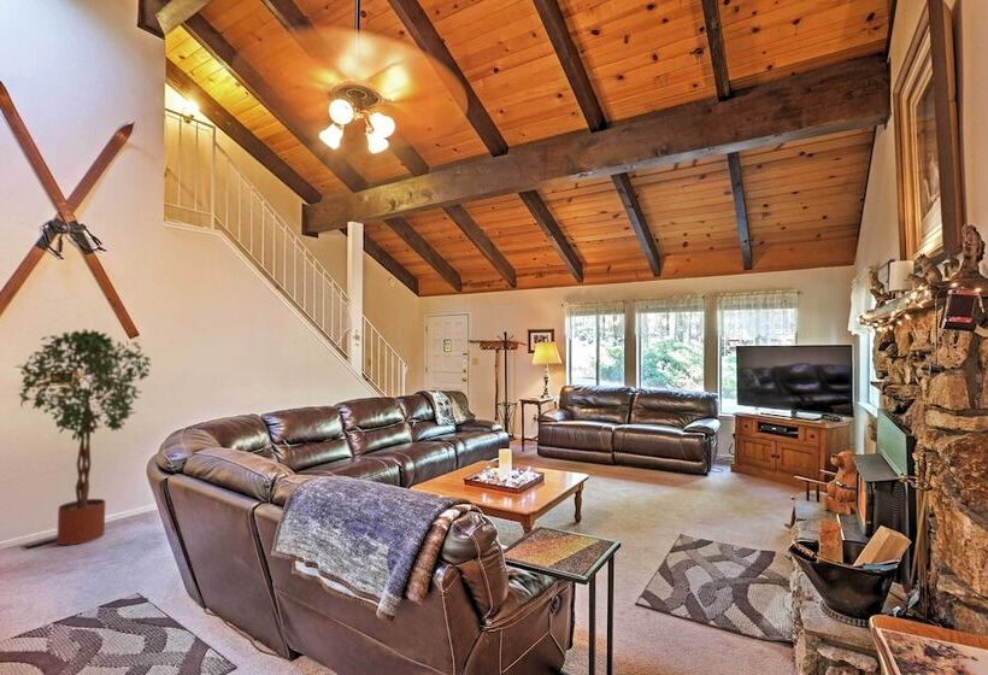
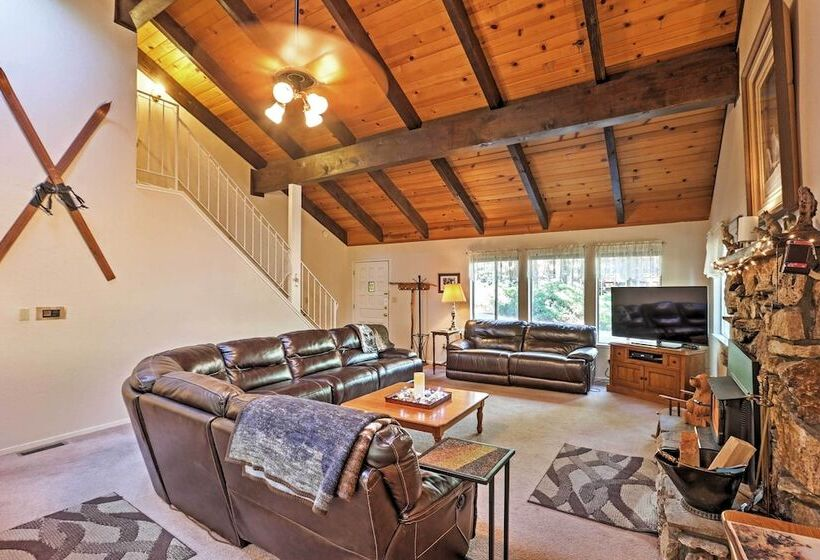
- potted tree (86, 434)
